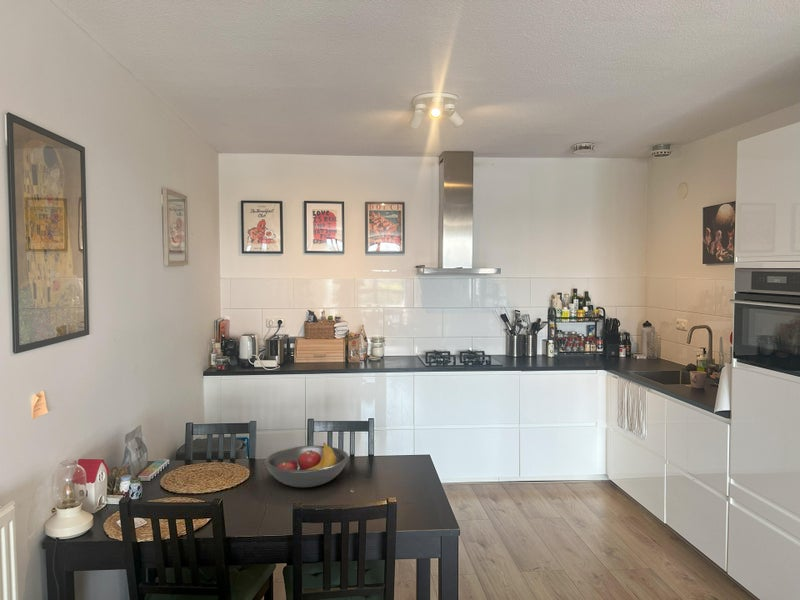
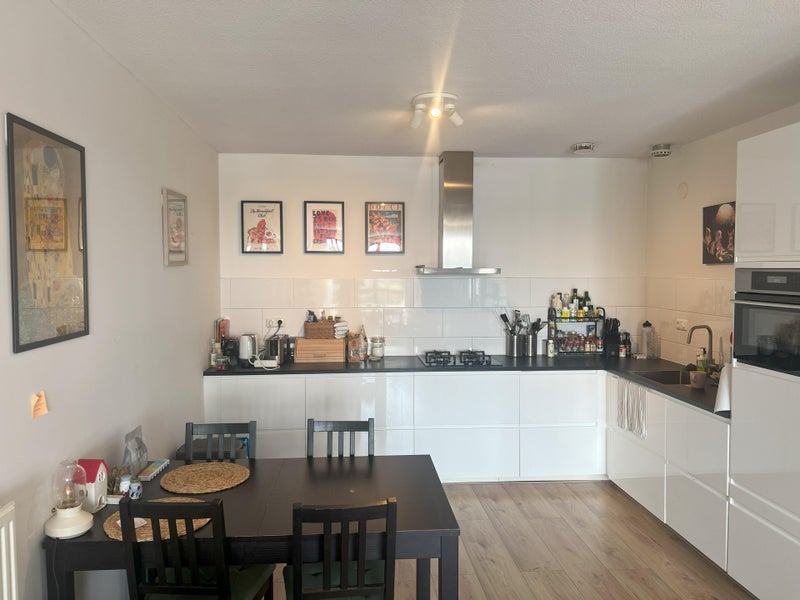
- fruit bowl (307, 466)
